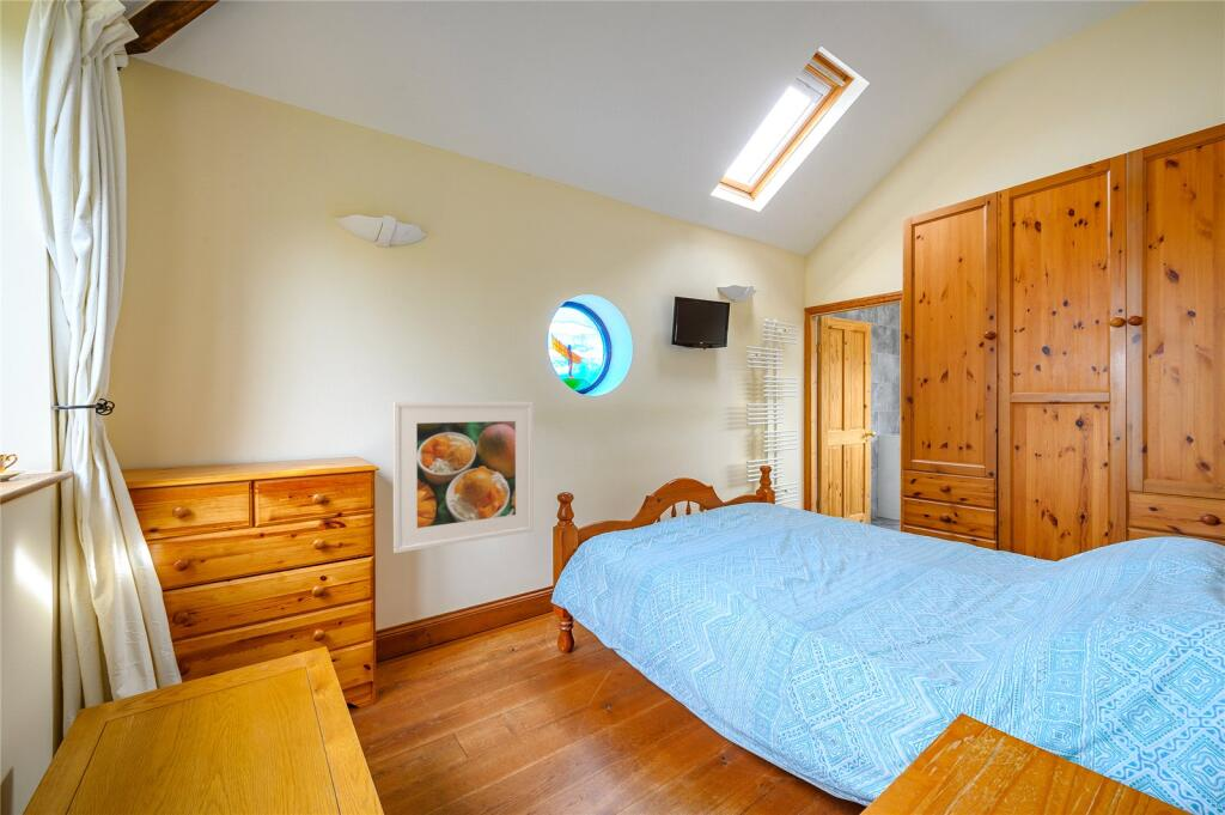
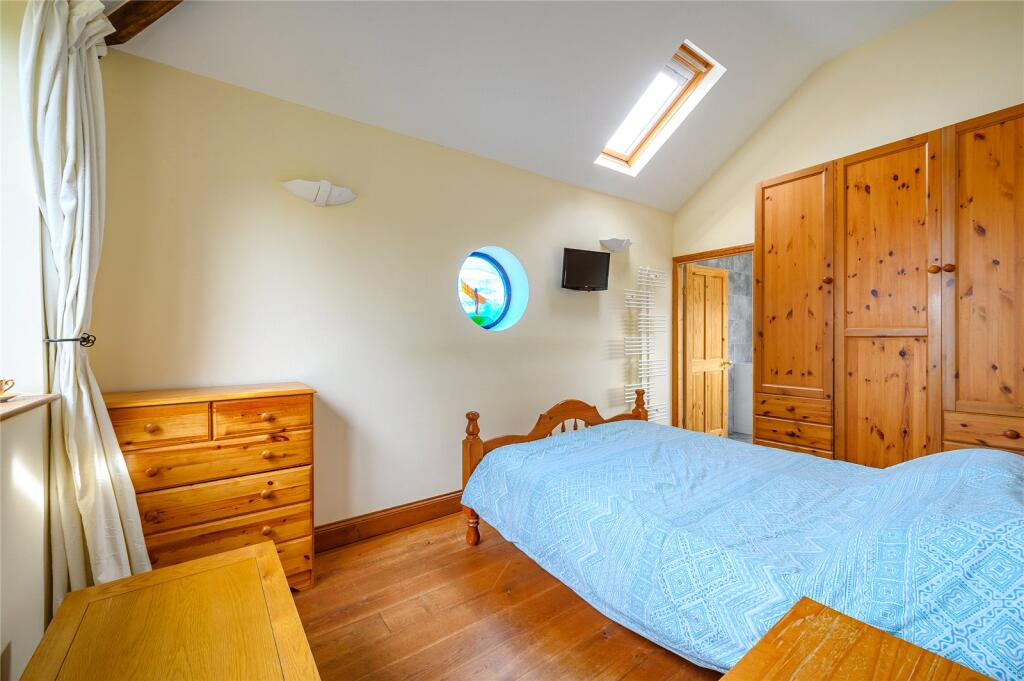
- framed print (468, 470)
